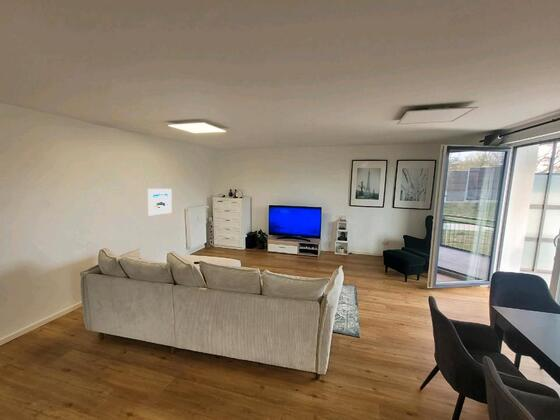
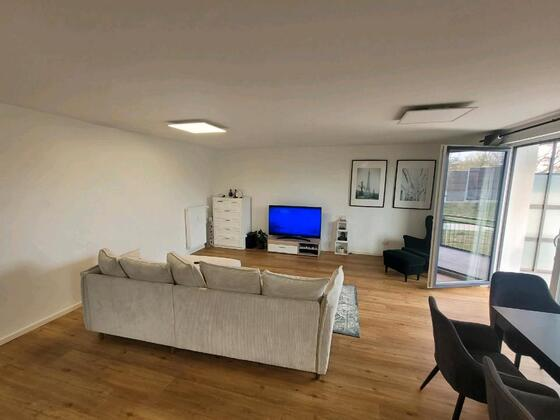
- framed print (160, 201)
